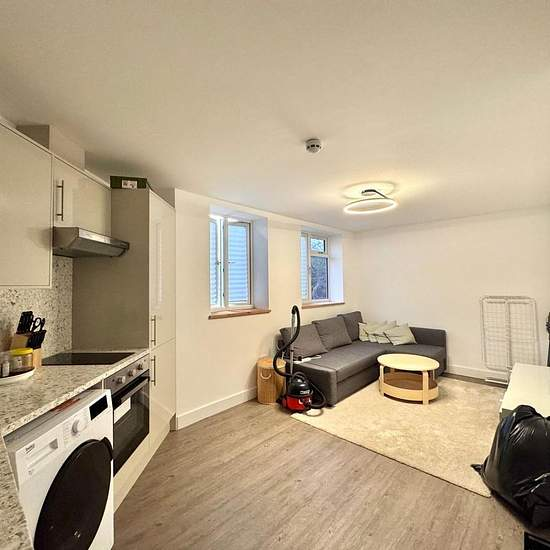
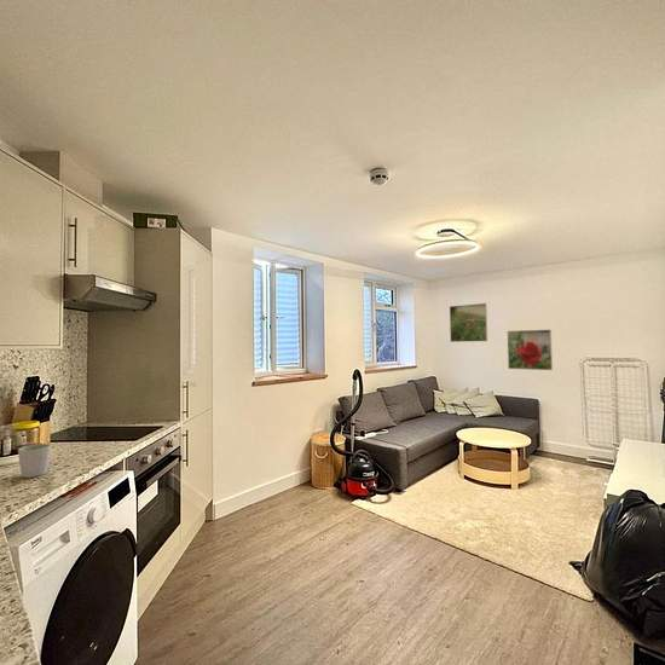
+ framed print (528, 349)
+ mug (36, 458)
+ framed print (467, 323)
